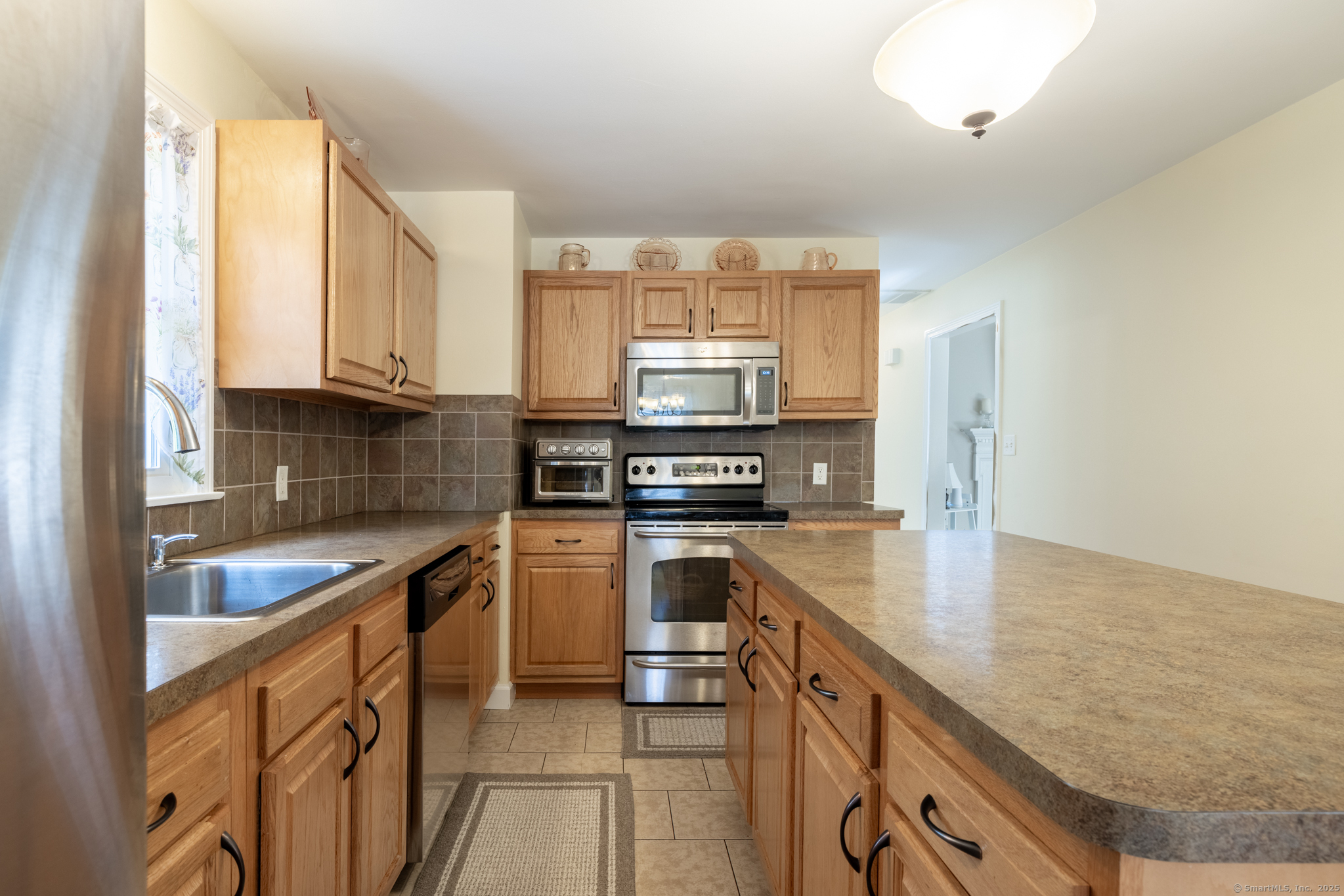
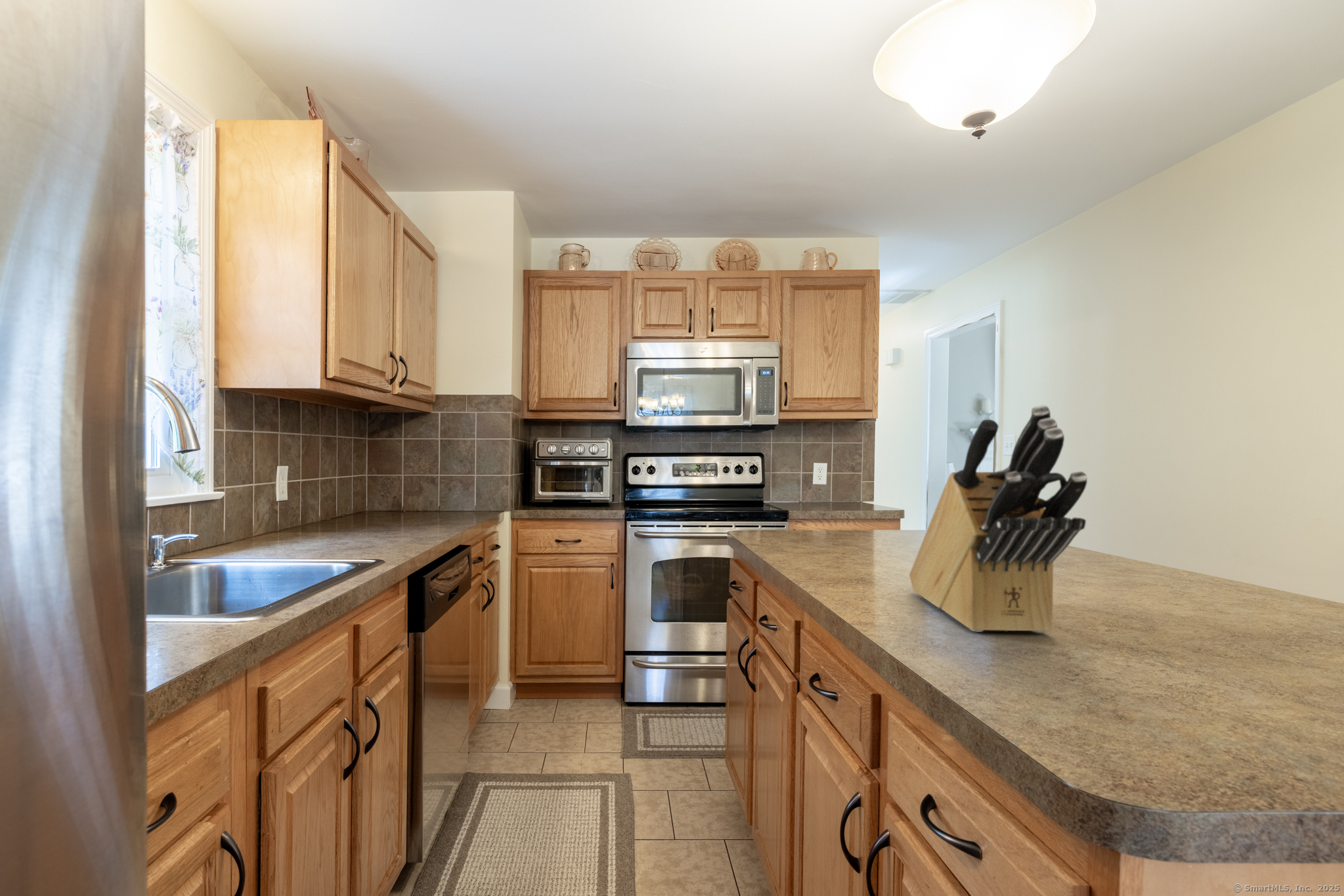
+ knife block (985, 514)
